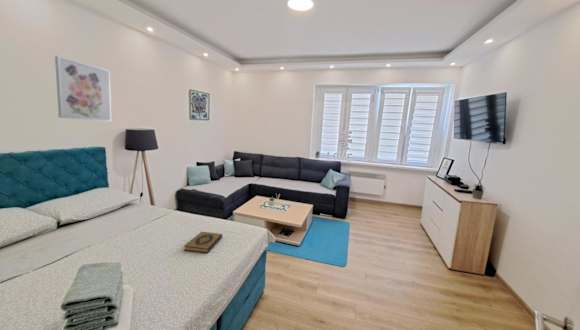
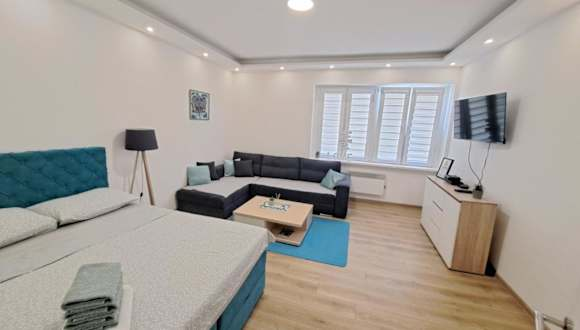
- wall art (86, 92)
- hardback book (204, 241)
